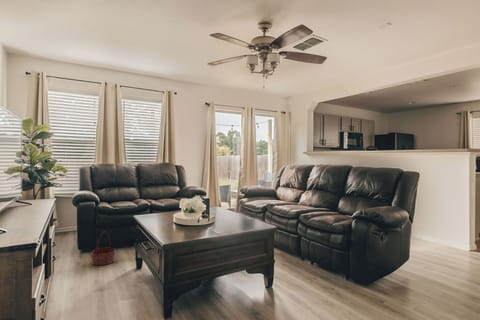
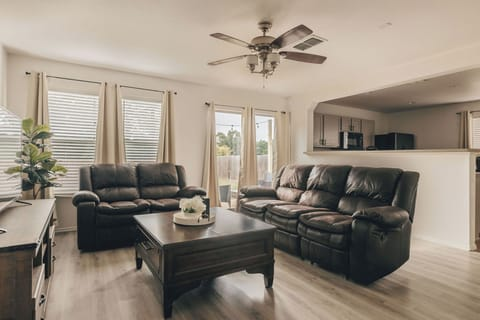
- basket (103, 248)
